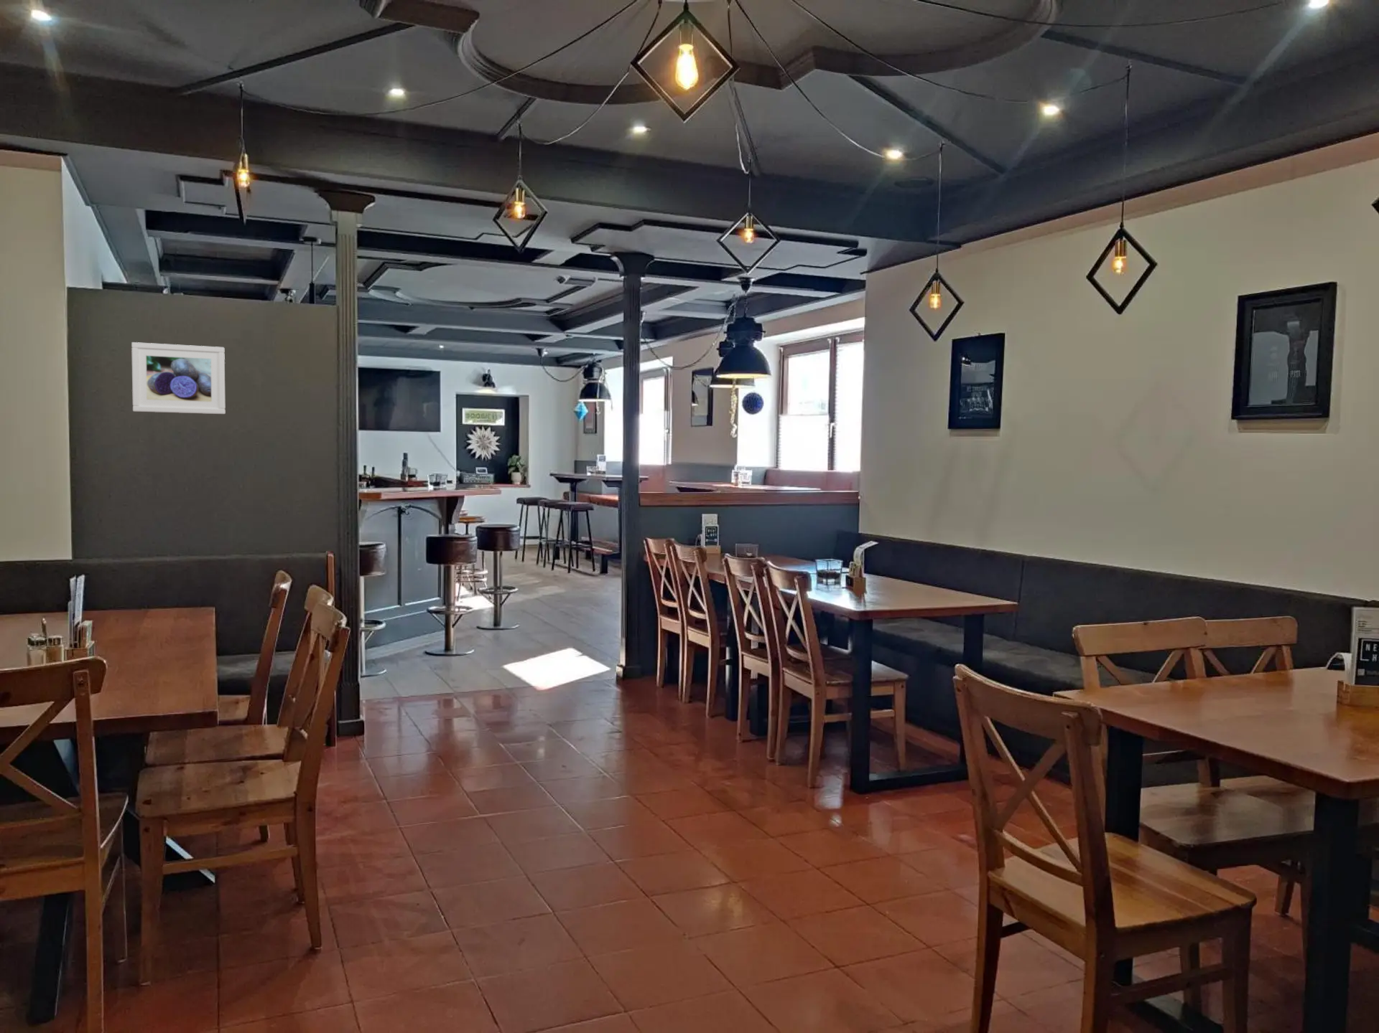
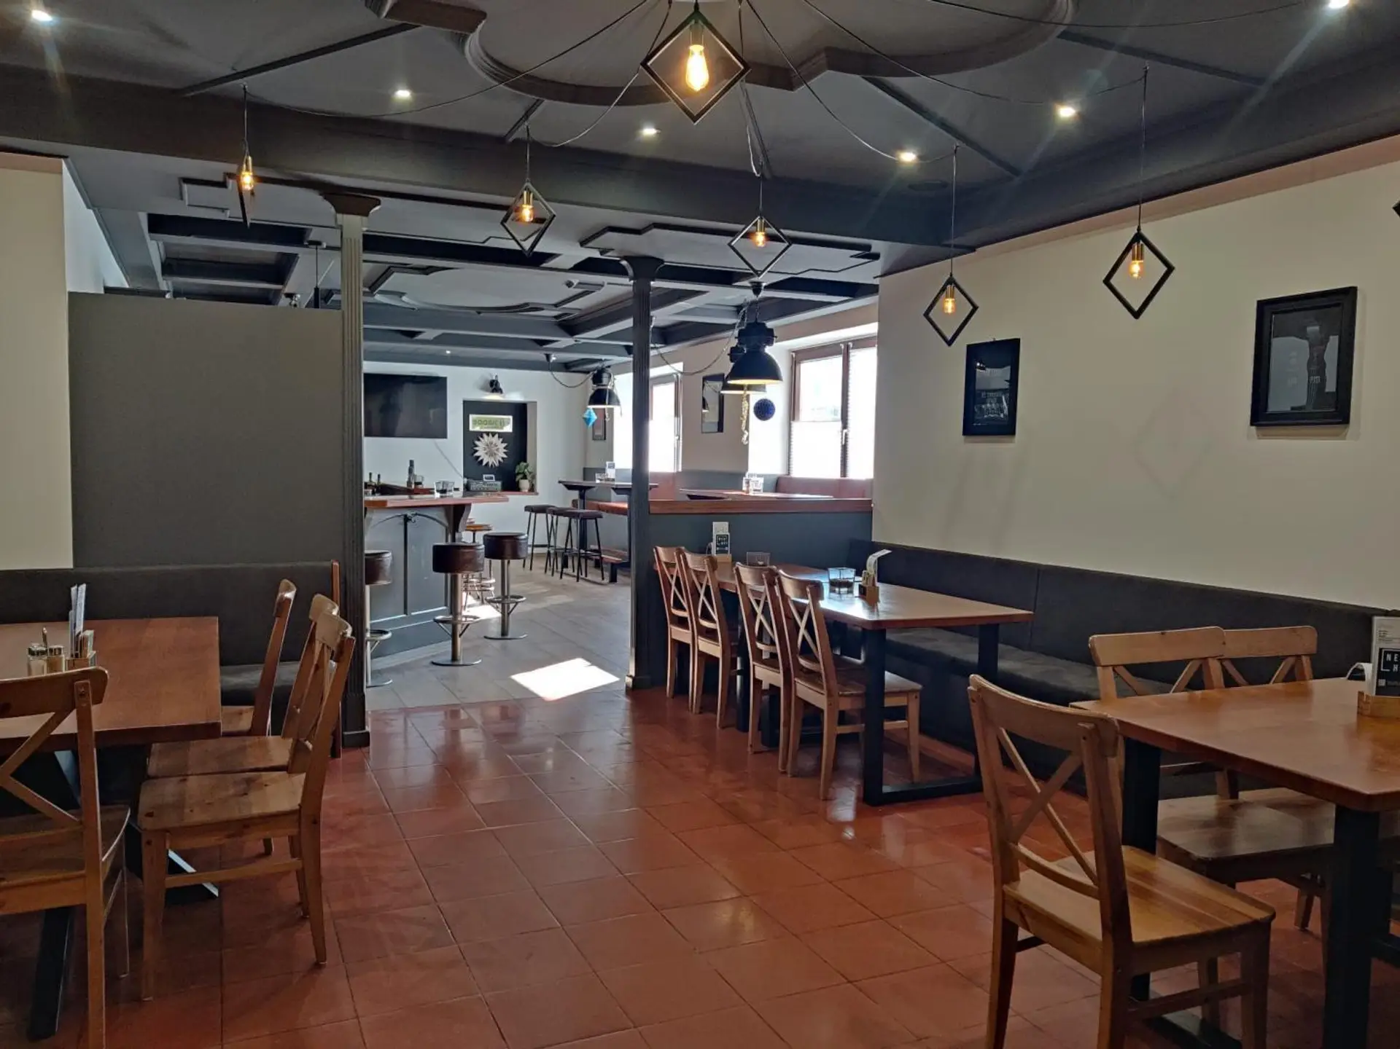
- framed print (179, 379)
